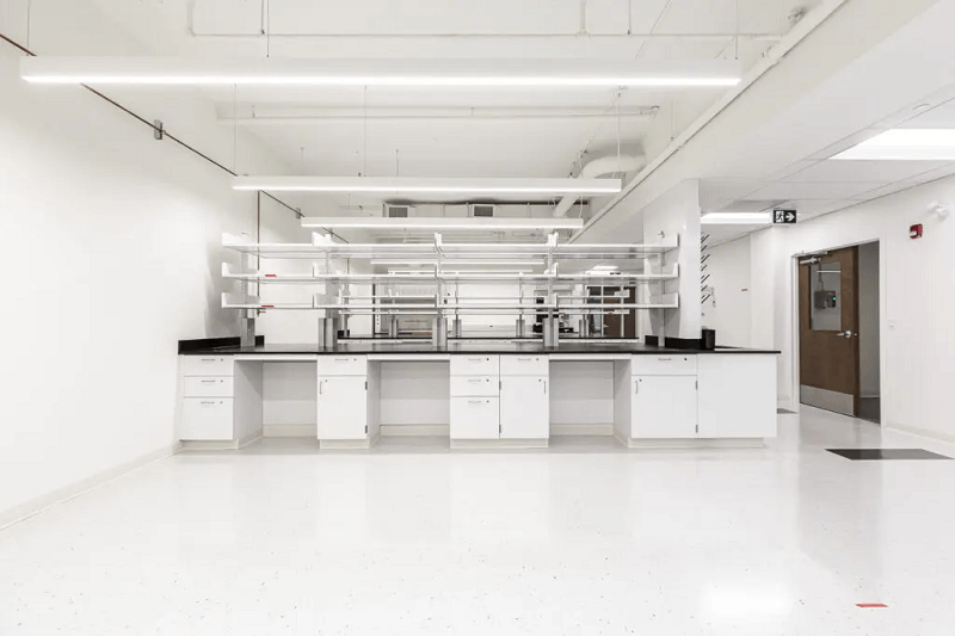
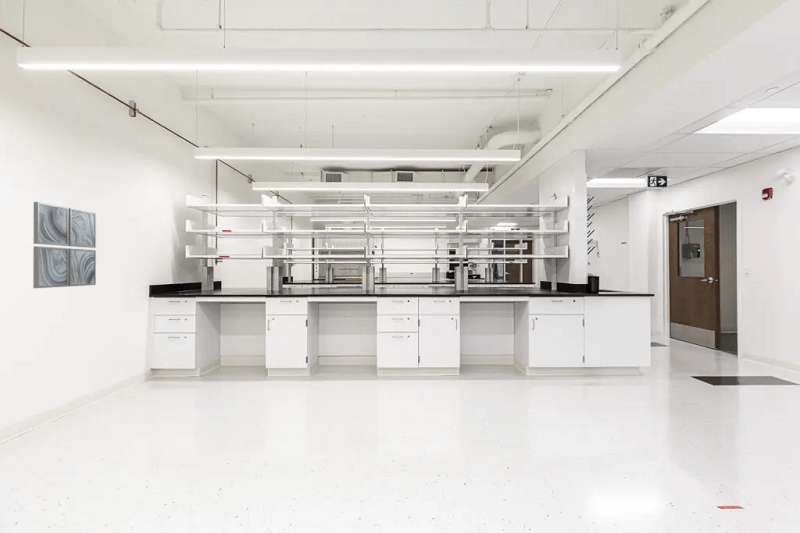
+ wall art (67, 248)
